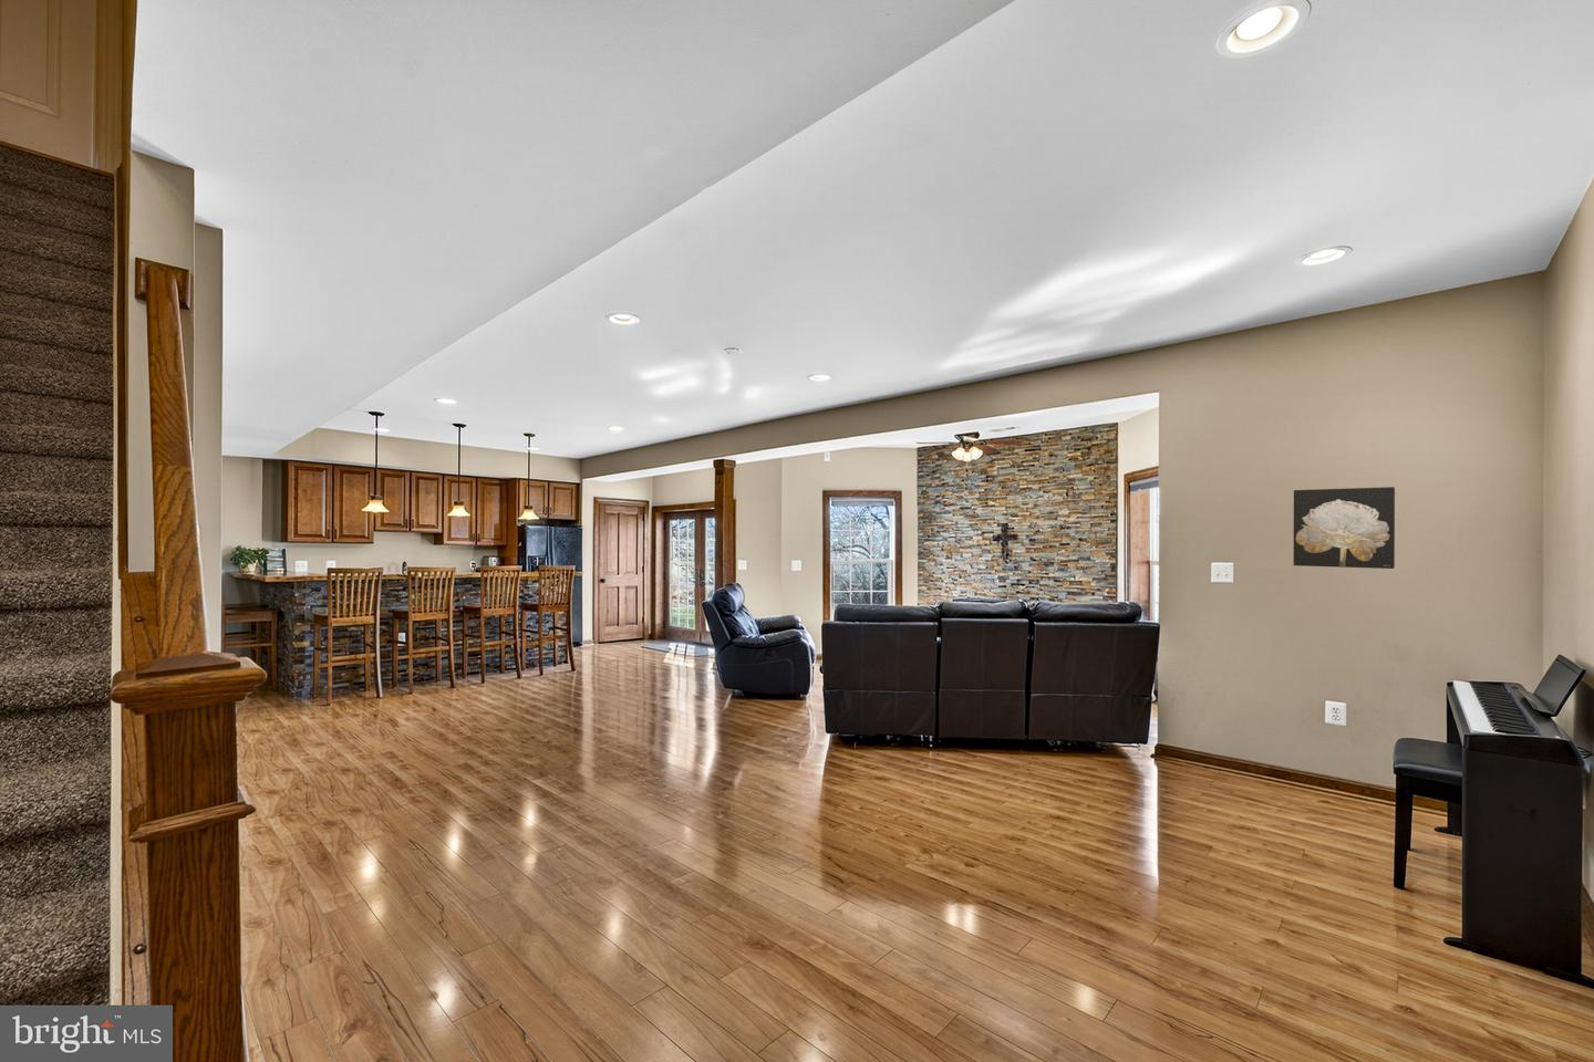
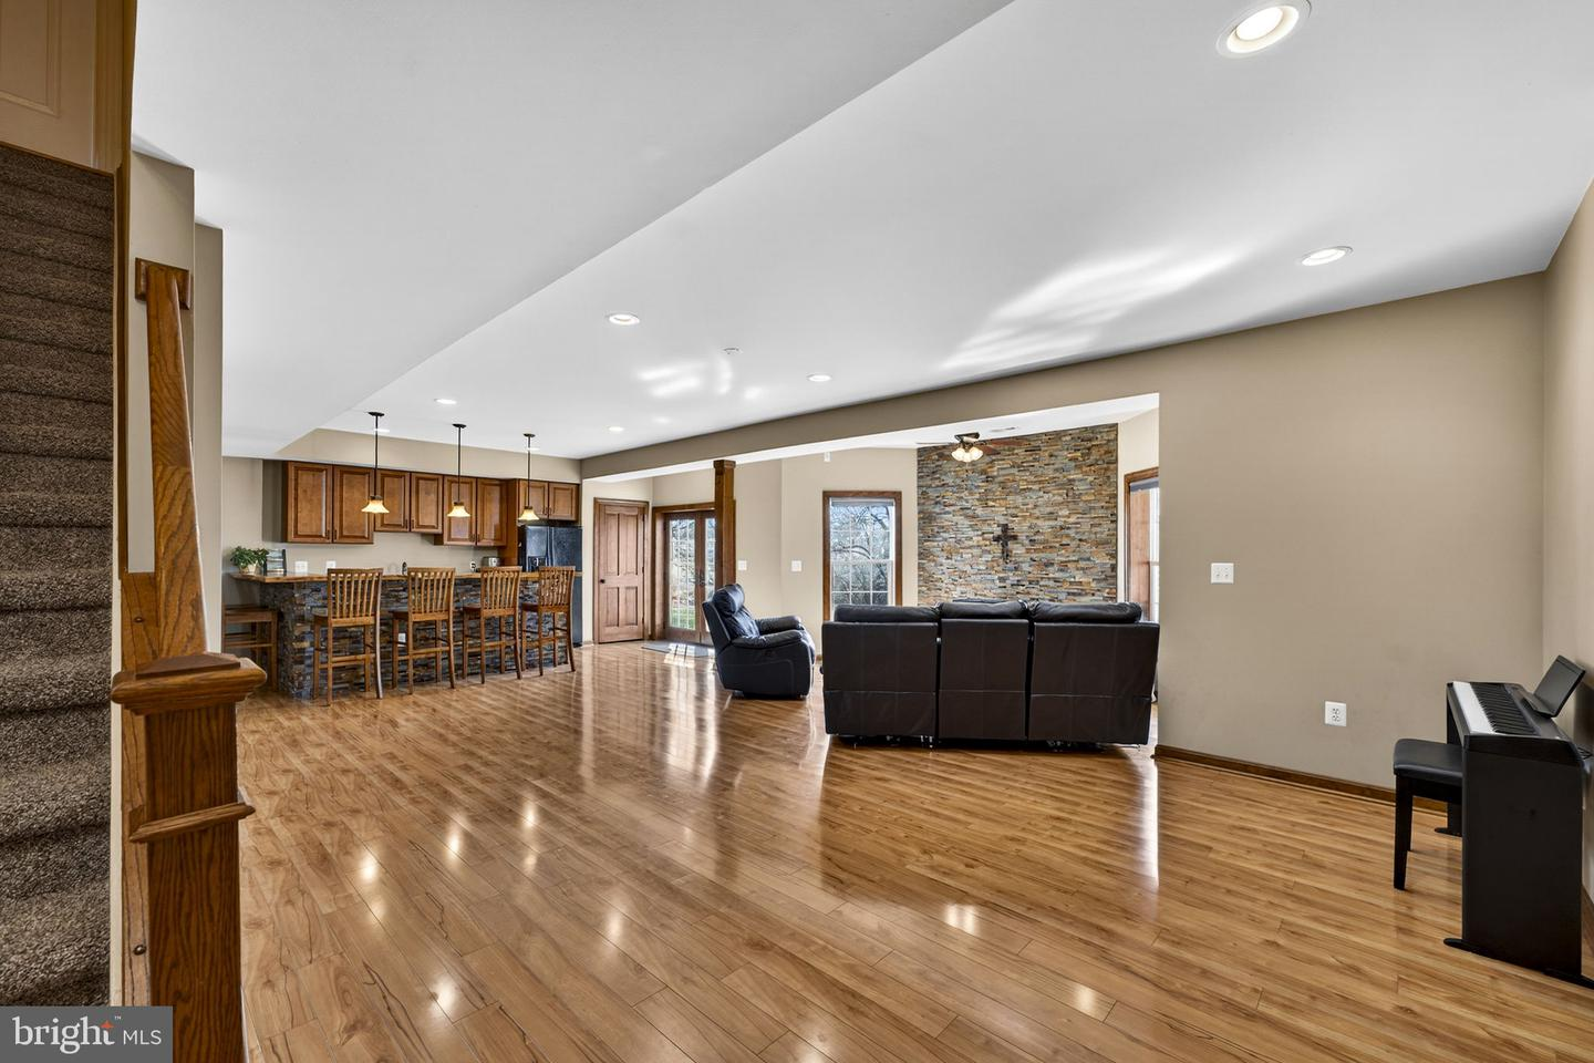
- wall art (1341, 527)
